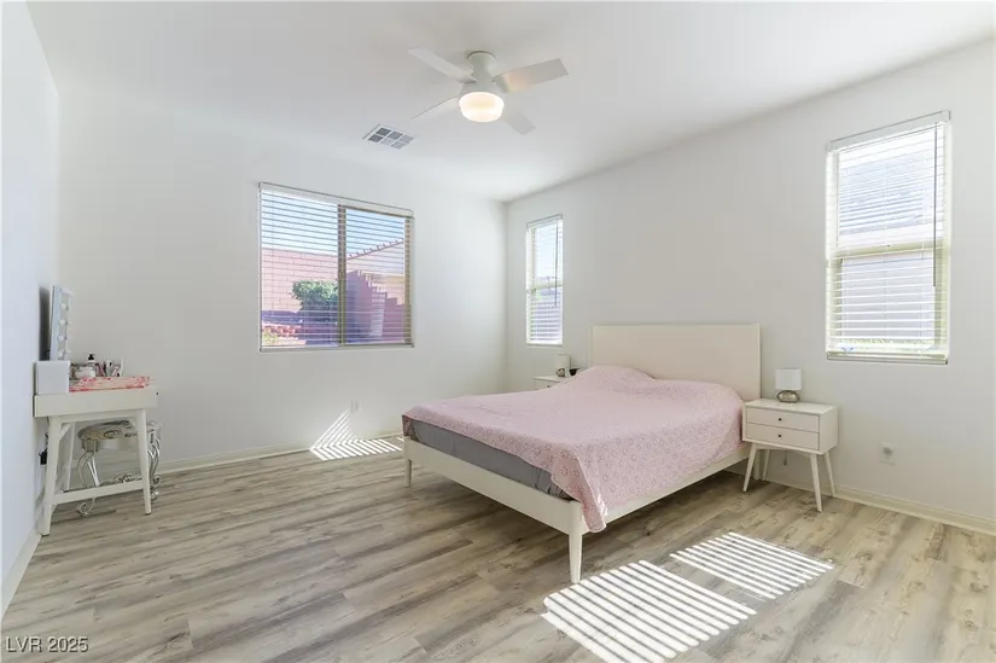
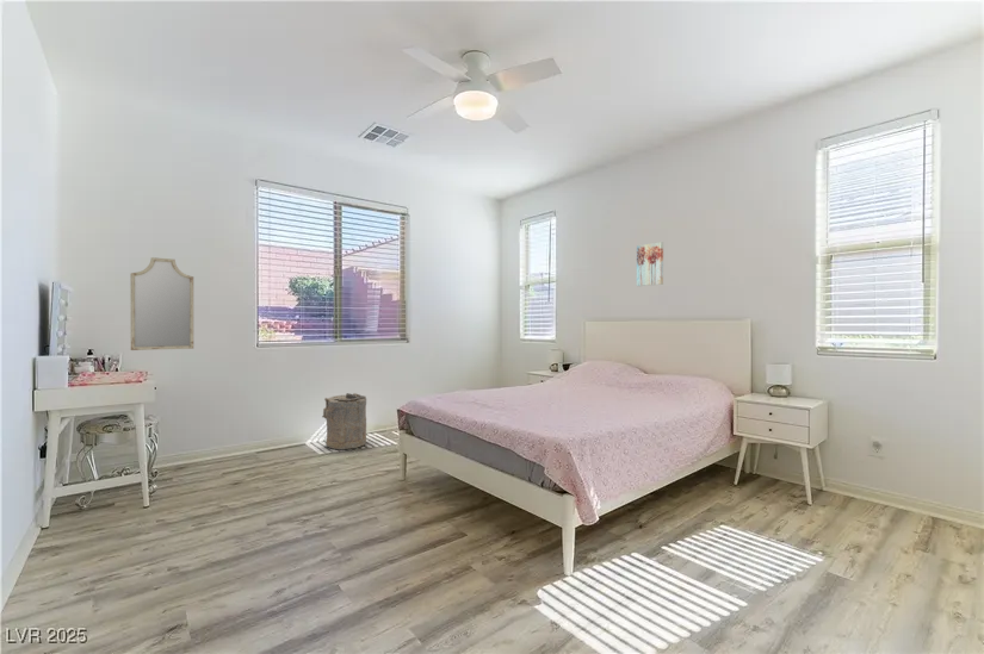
+ laundry hamper (344, 418)
+ home mirror (162, 304)
+ wall art (649, 264)
